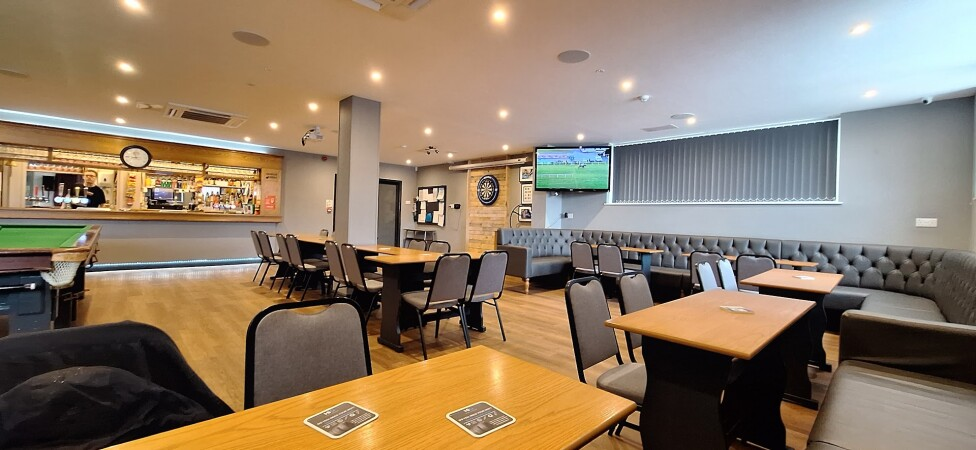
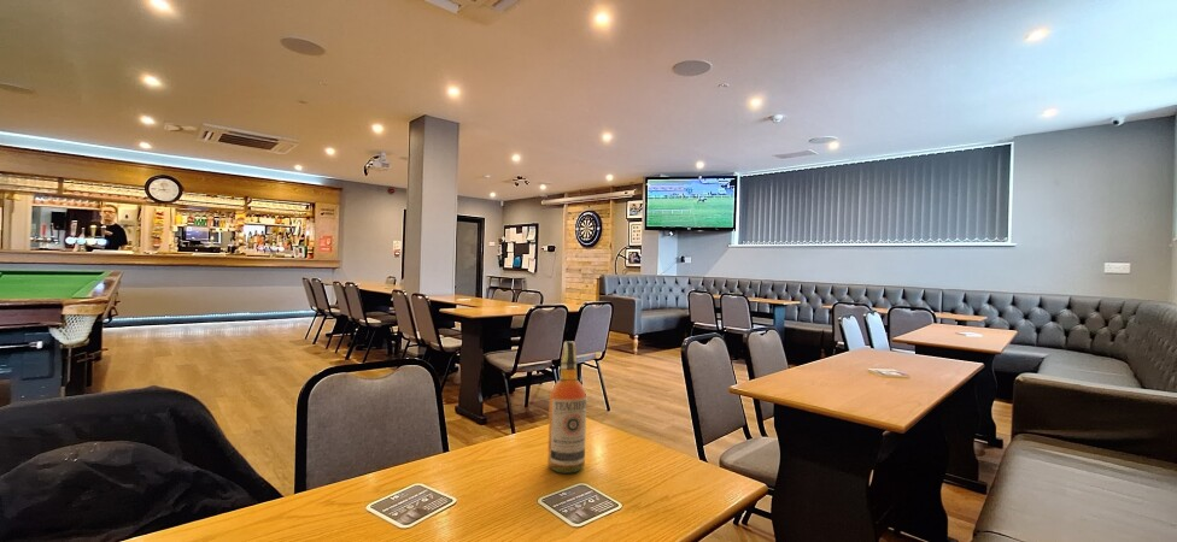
+ liquor bottle (567, 403)
